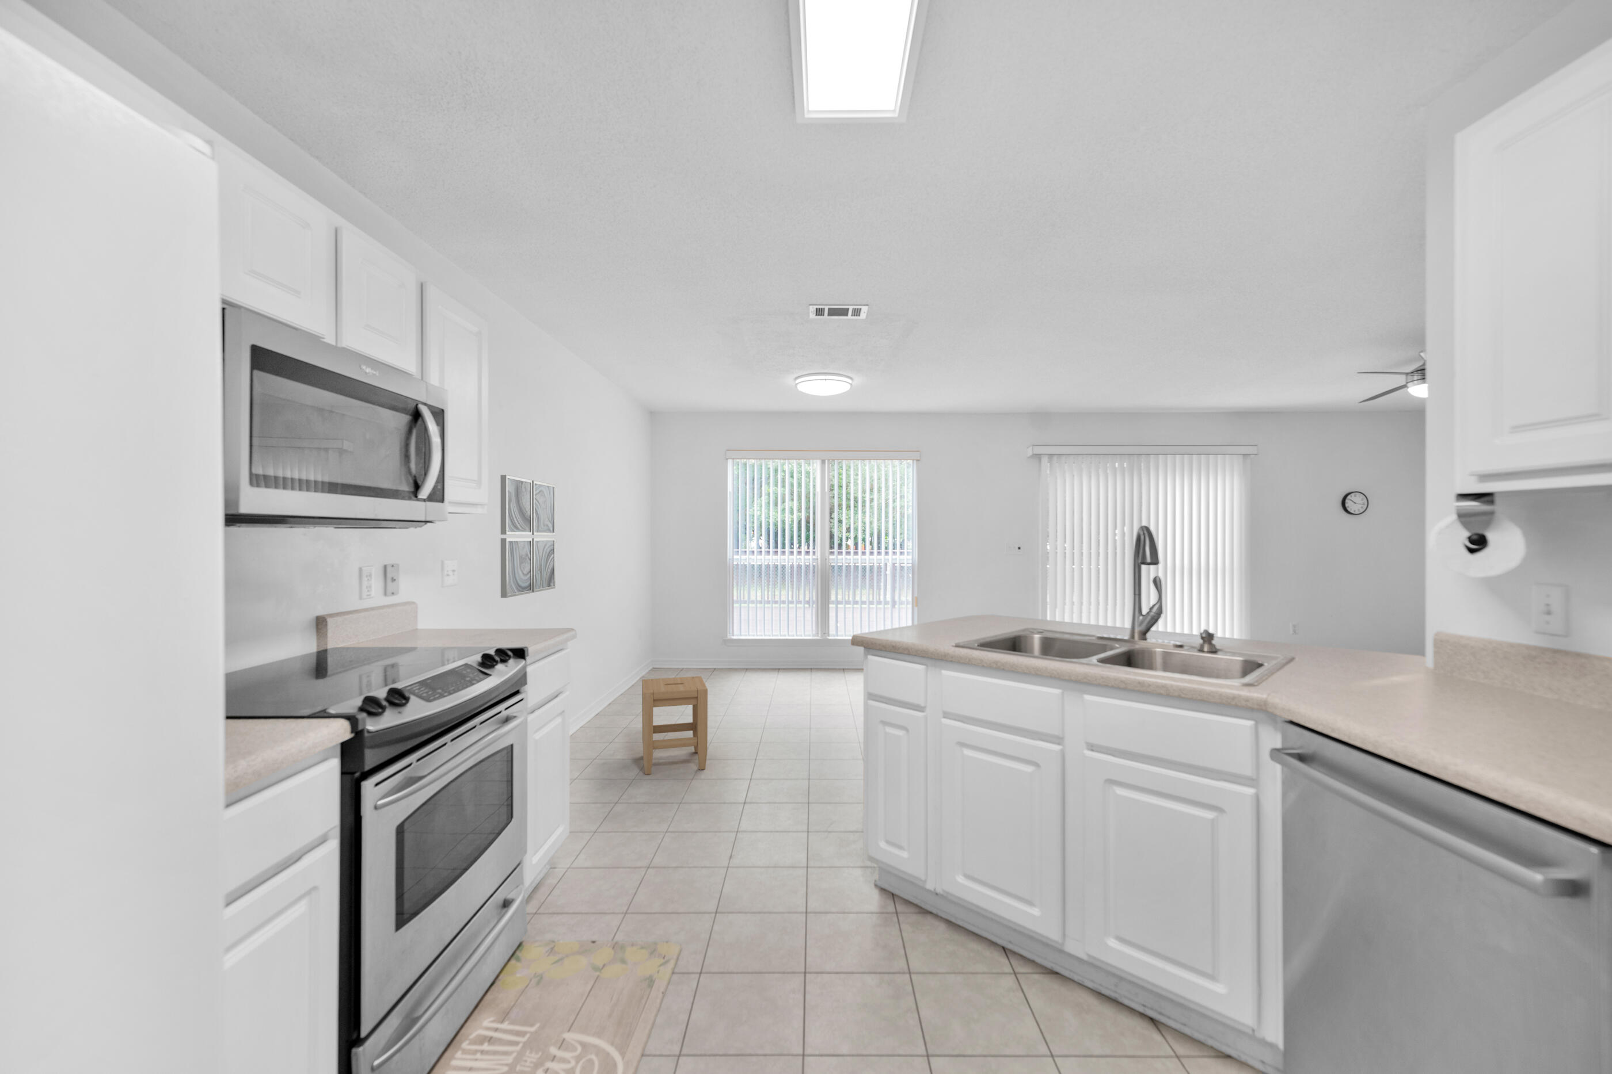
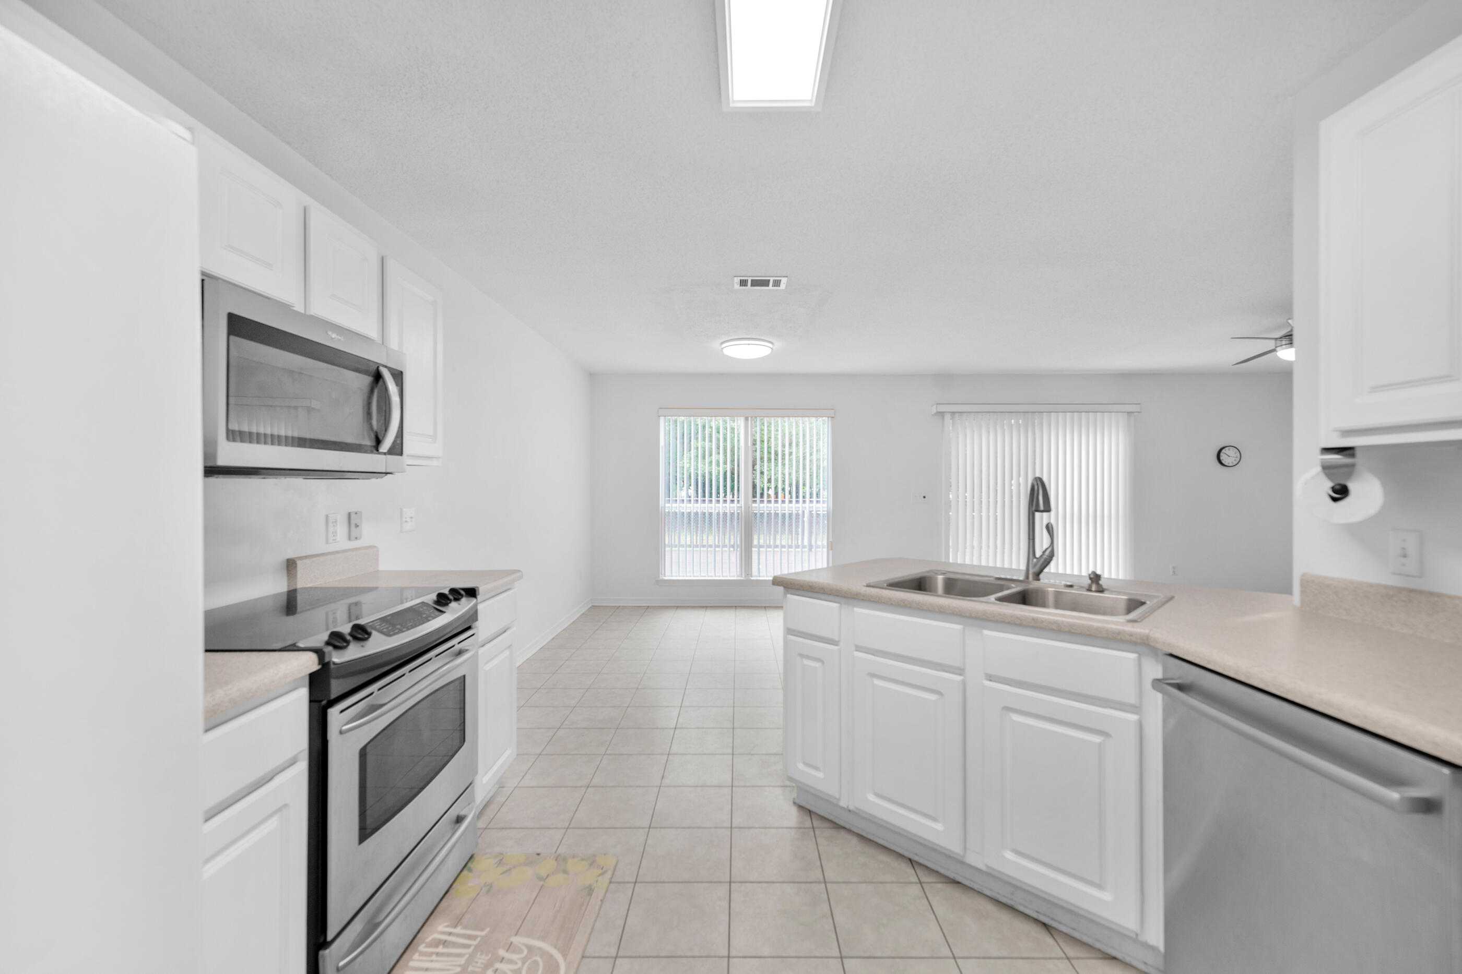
- stool (674, 724)
- wall art (530, 538)
